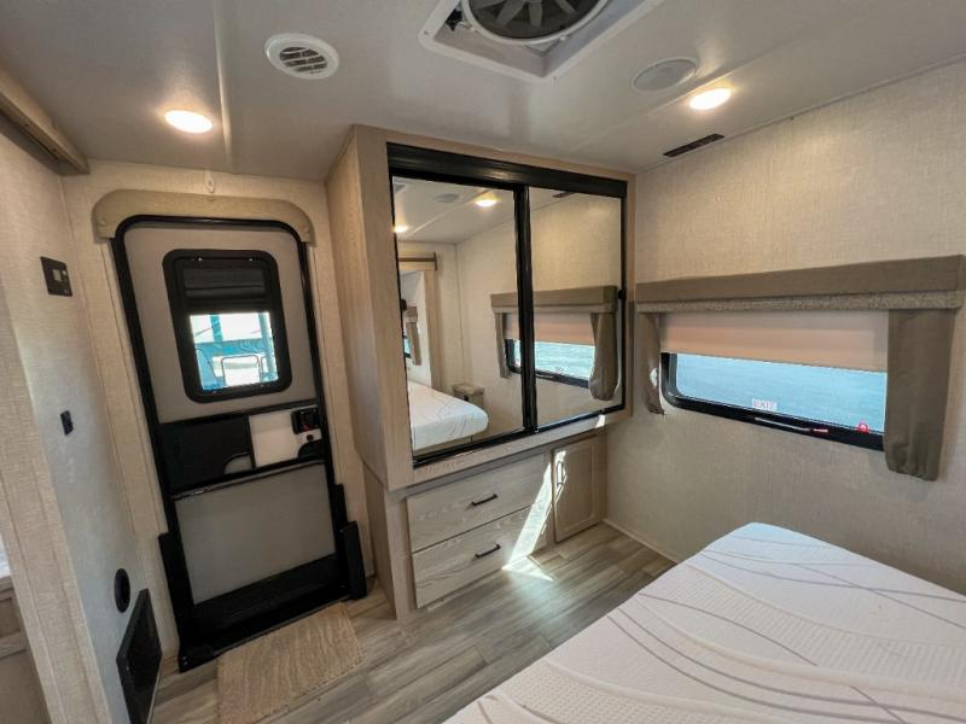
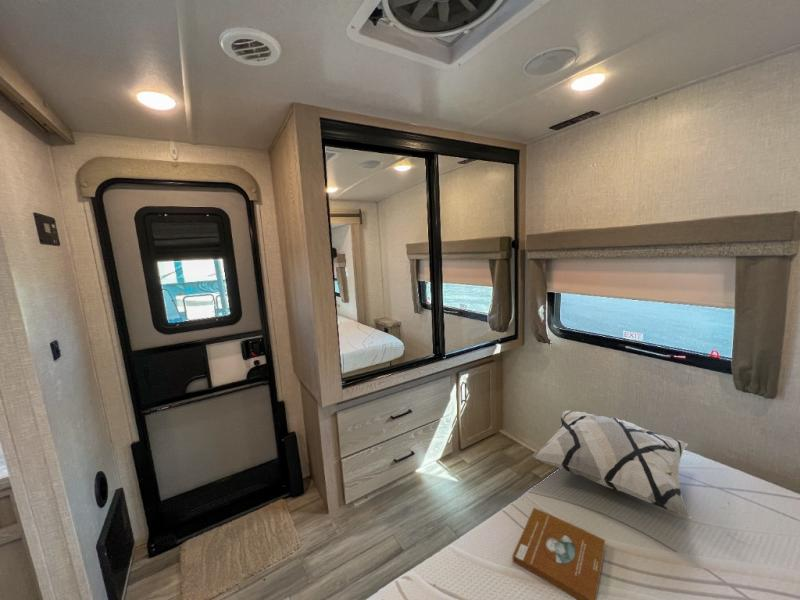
+ decorative pillow (610, 450)
+ book (559, 551)
